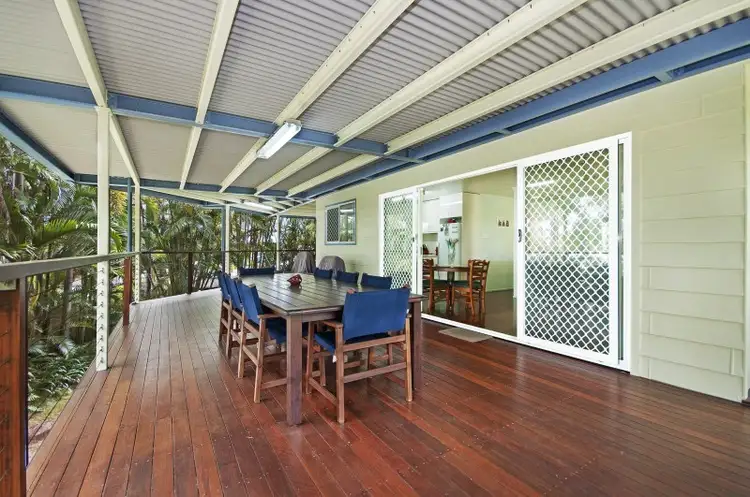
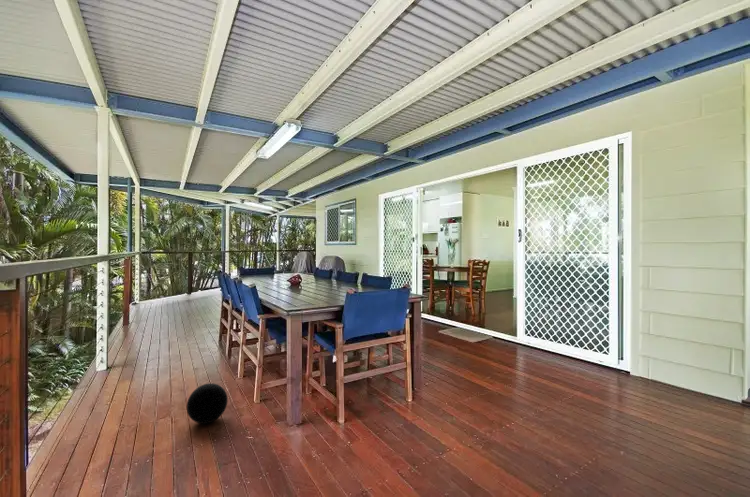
+ ball (207, 403)
